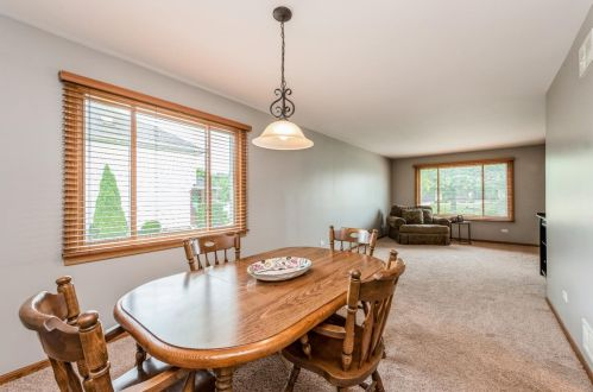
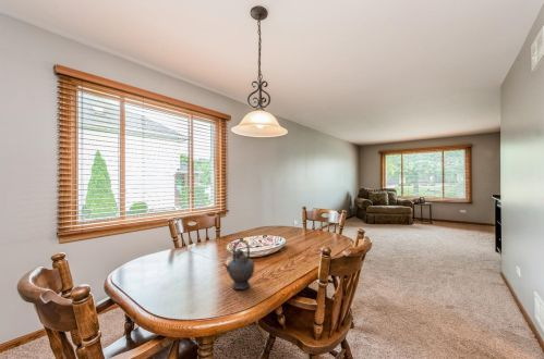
+ teapot (238, 263)
